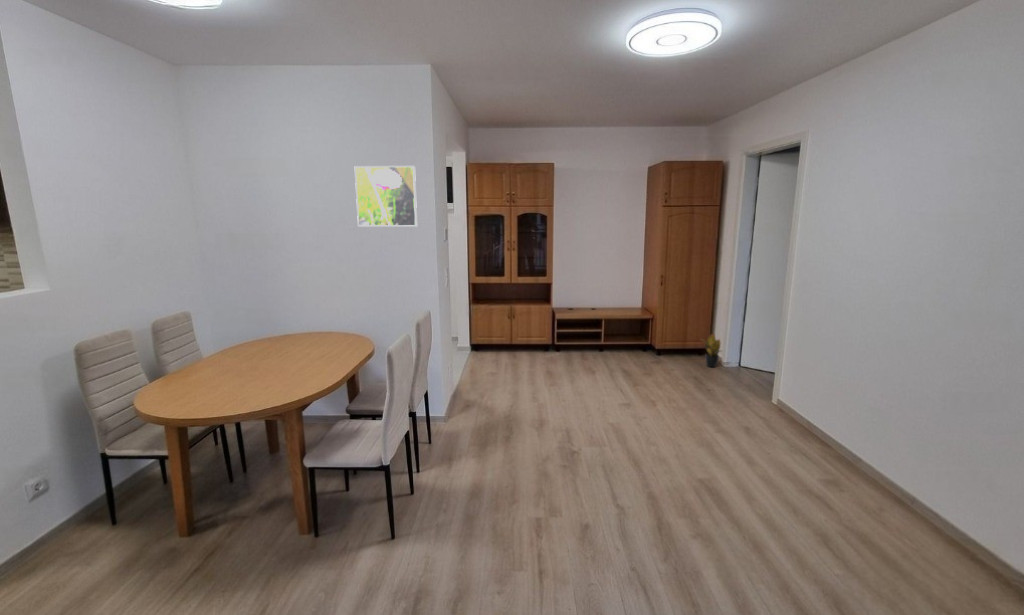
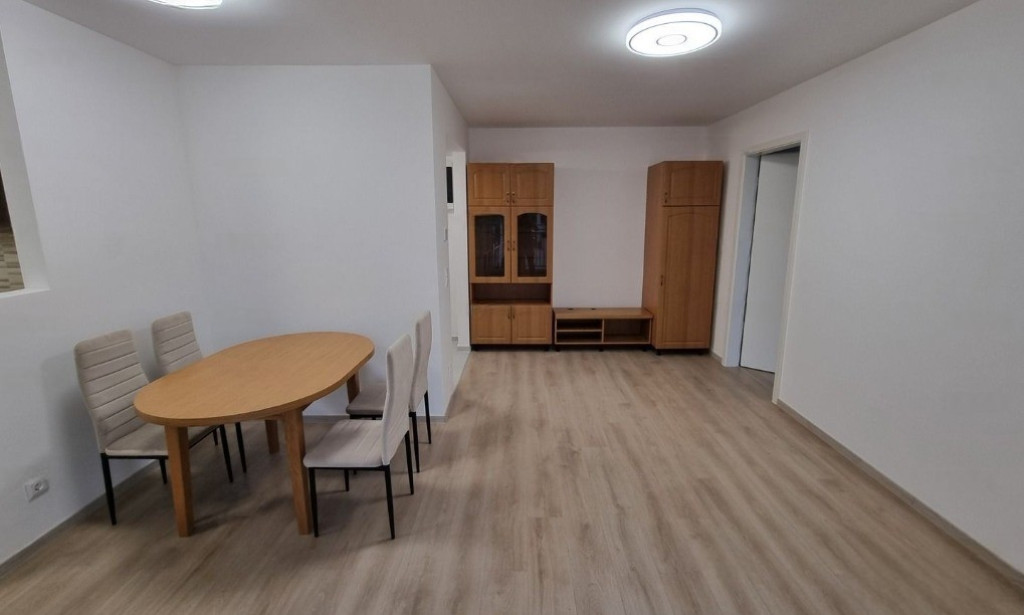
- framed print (386, 196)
- potted plant (712, 350)
